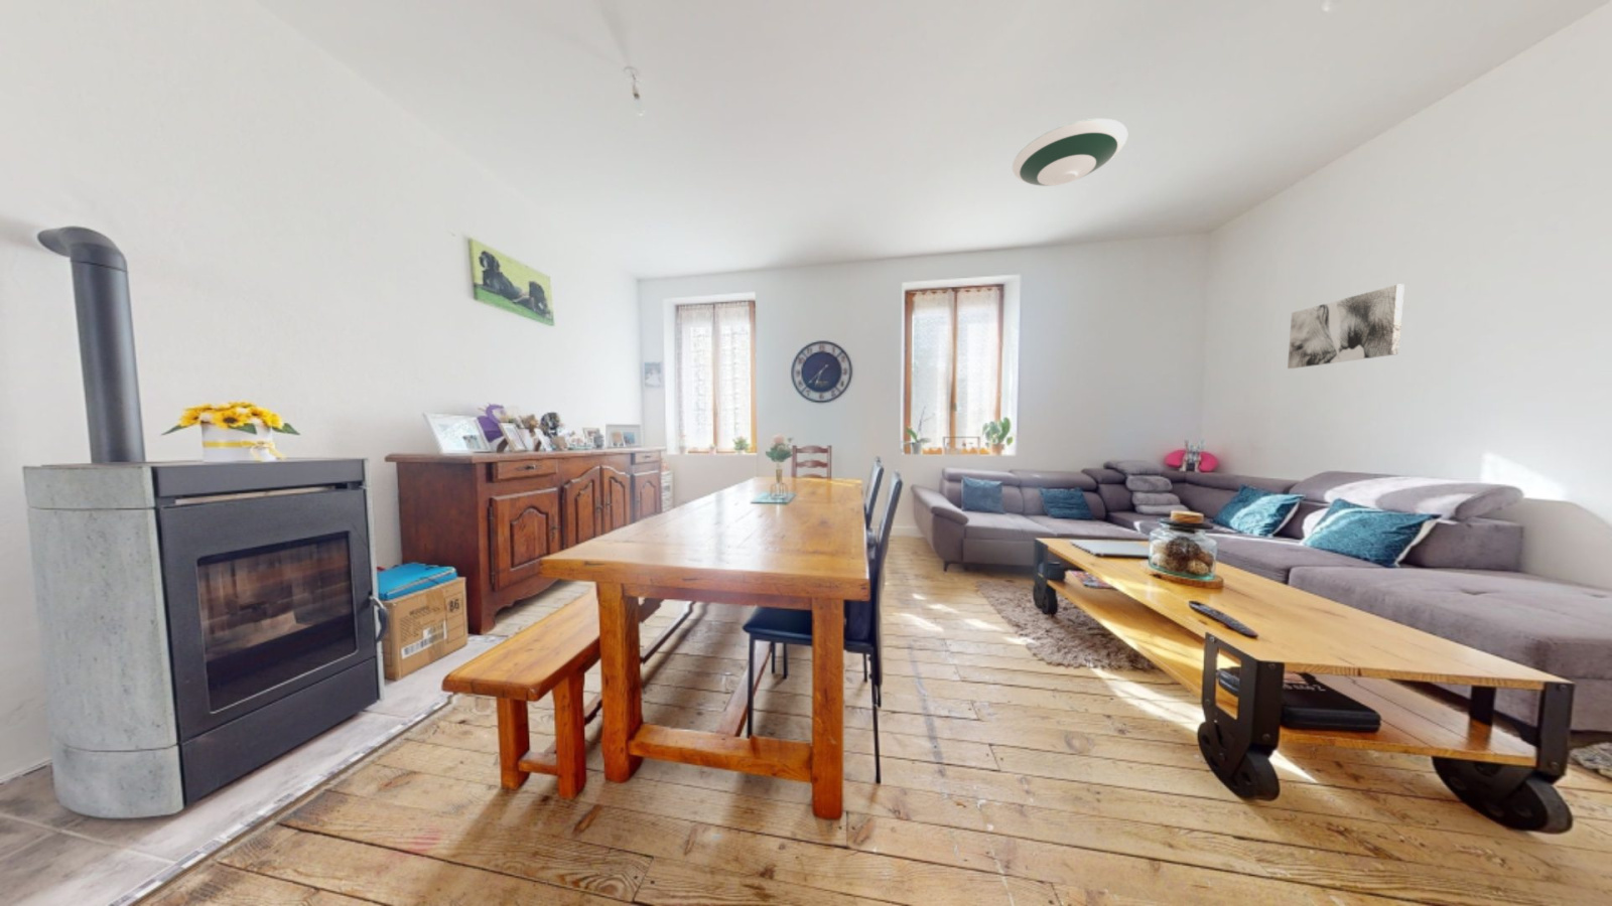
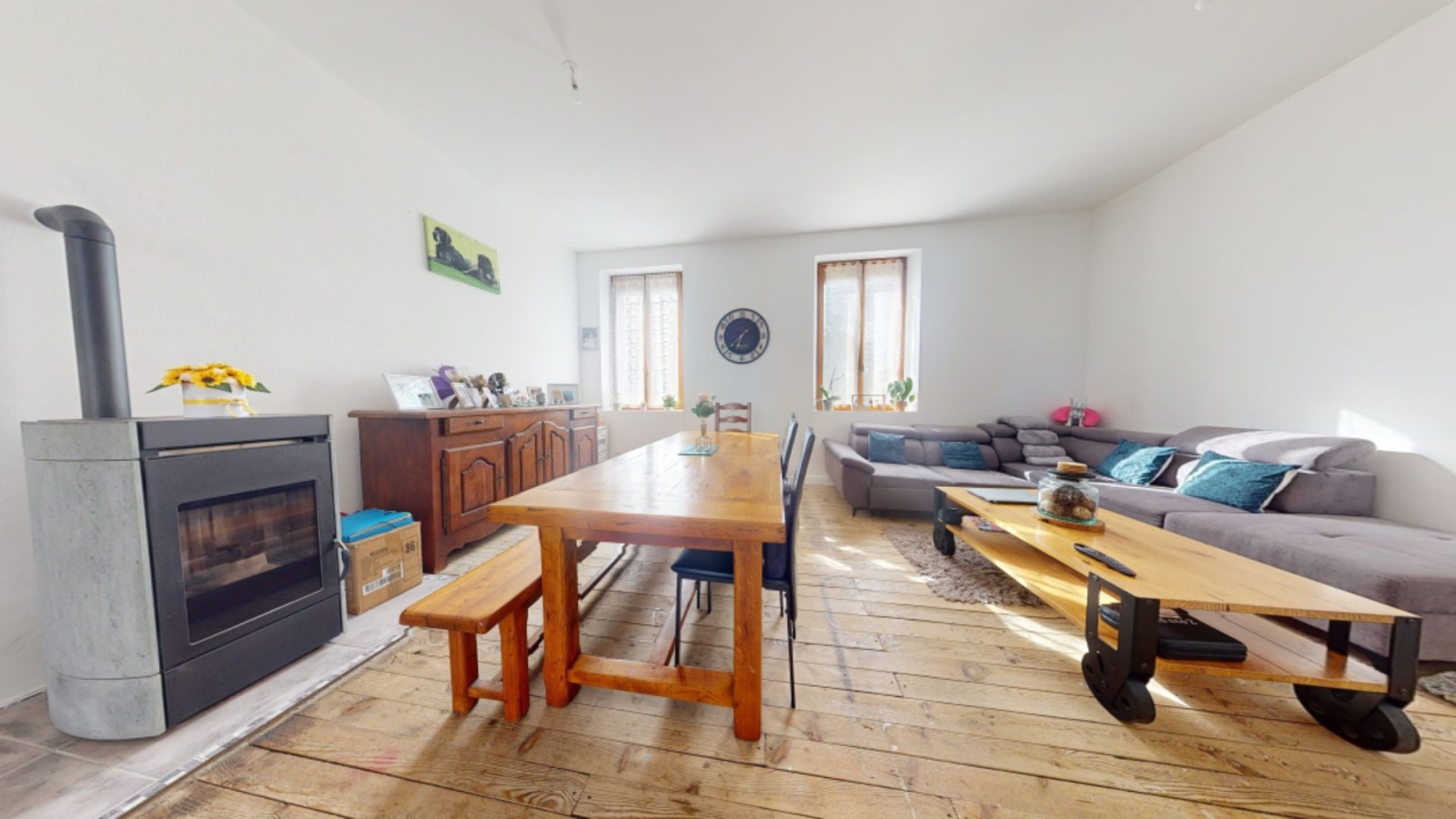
- wall art (1339, 331)
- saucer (1066, 166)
